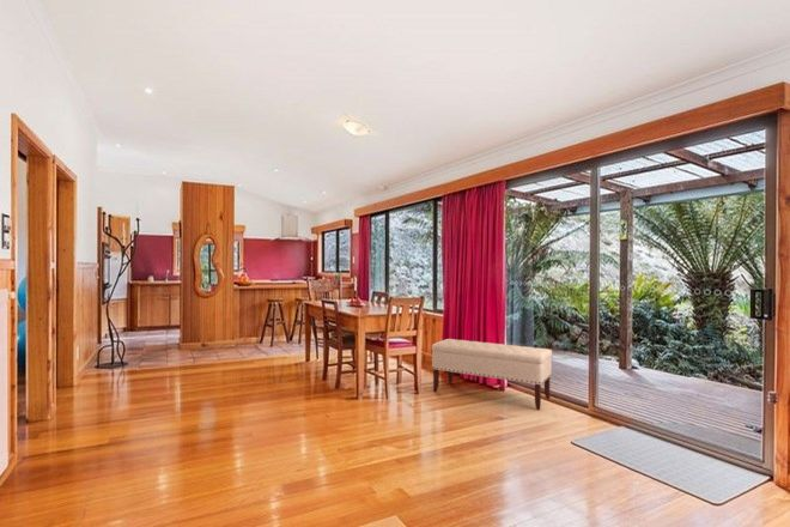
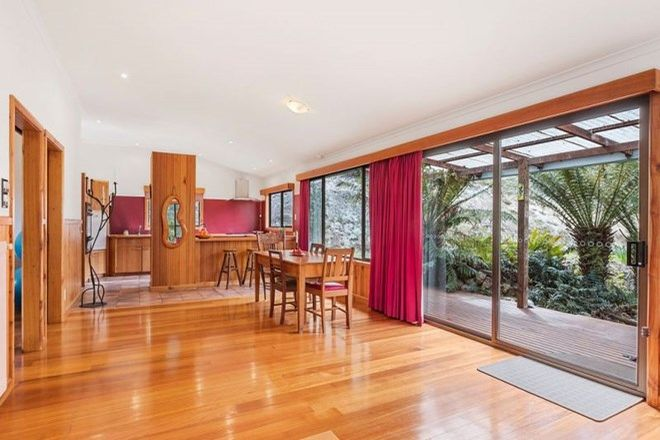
- bench (490, 370)
